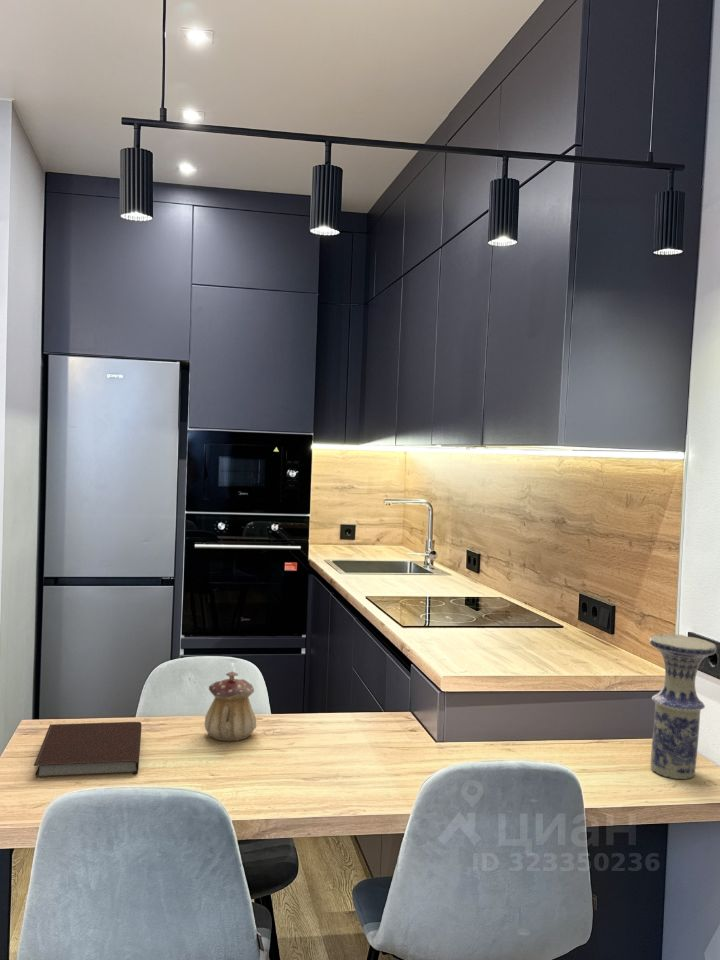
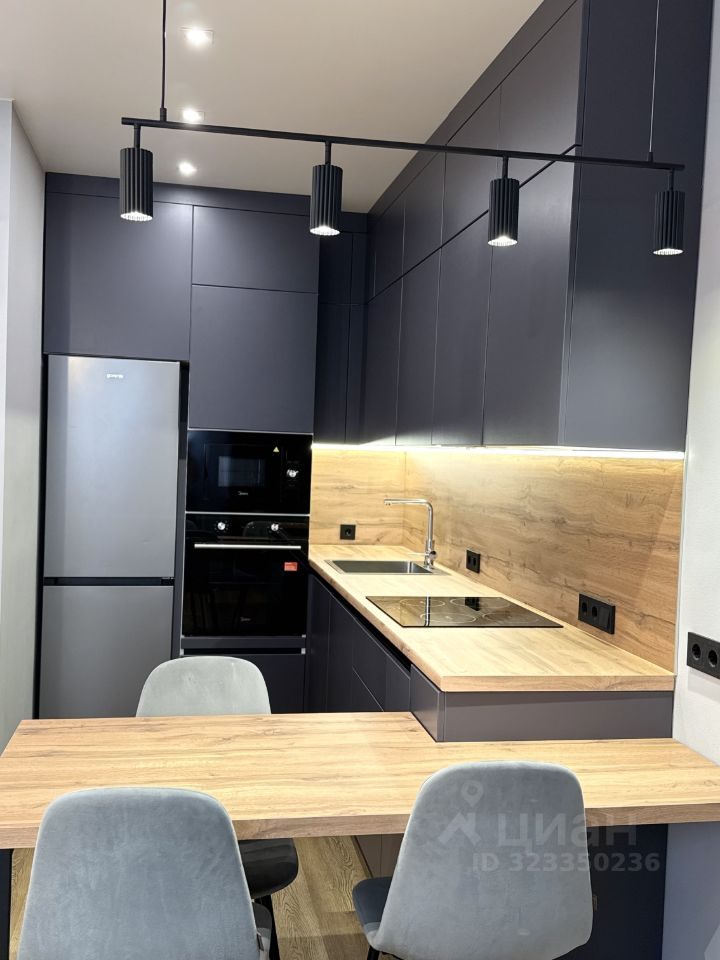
- vase (679, 706)
- teapot (230, 703)
- notebook (91, 748)
